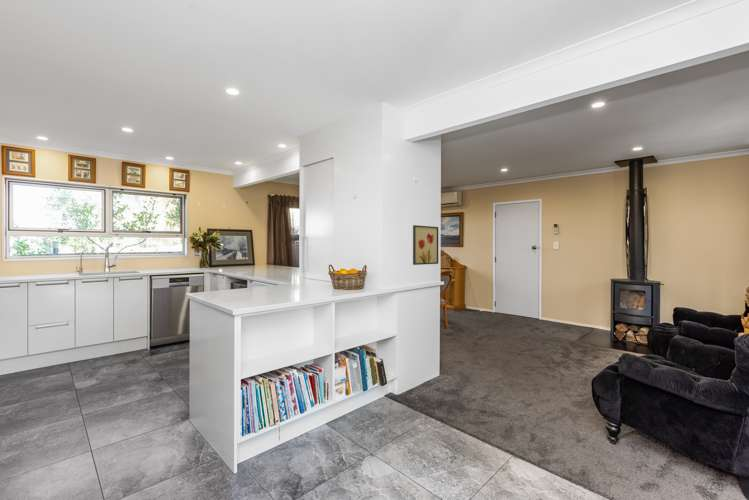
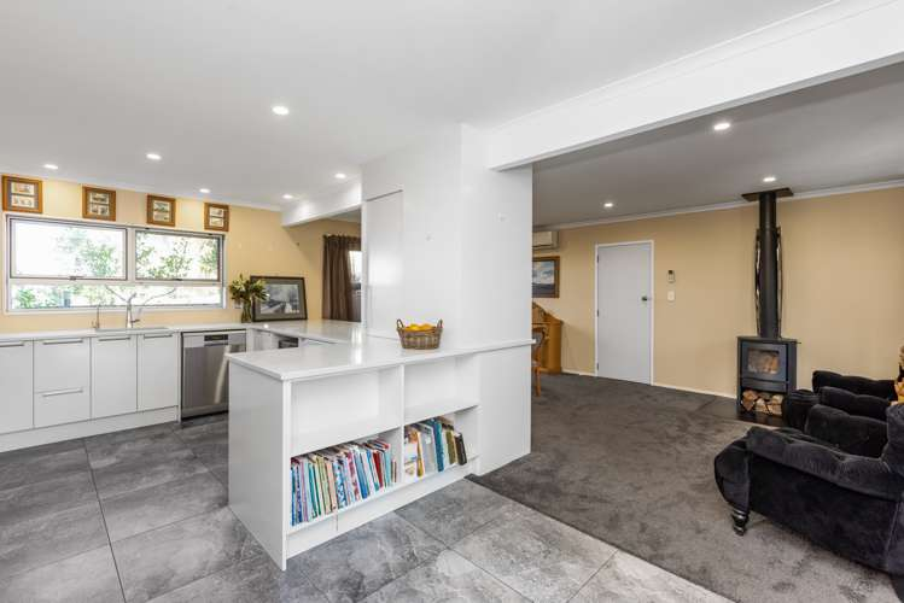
- wall art (425, 245)
